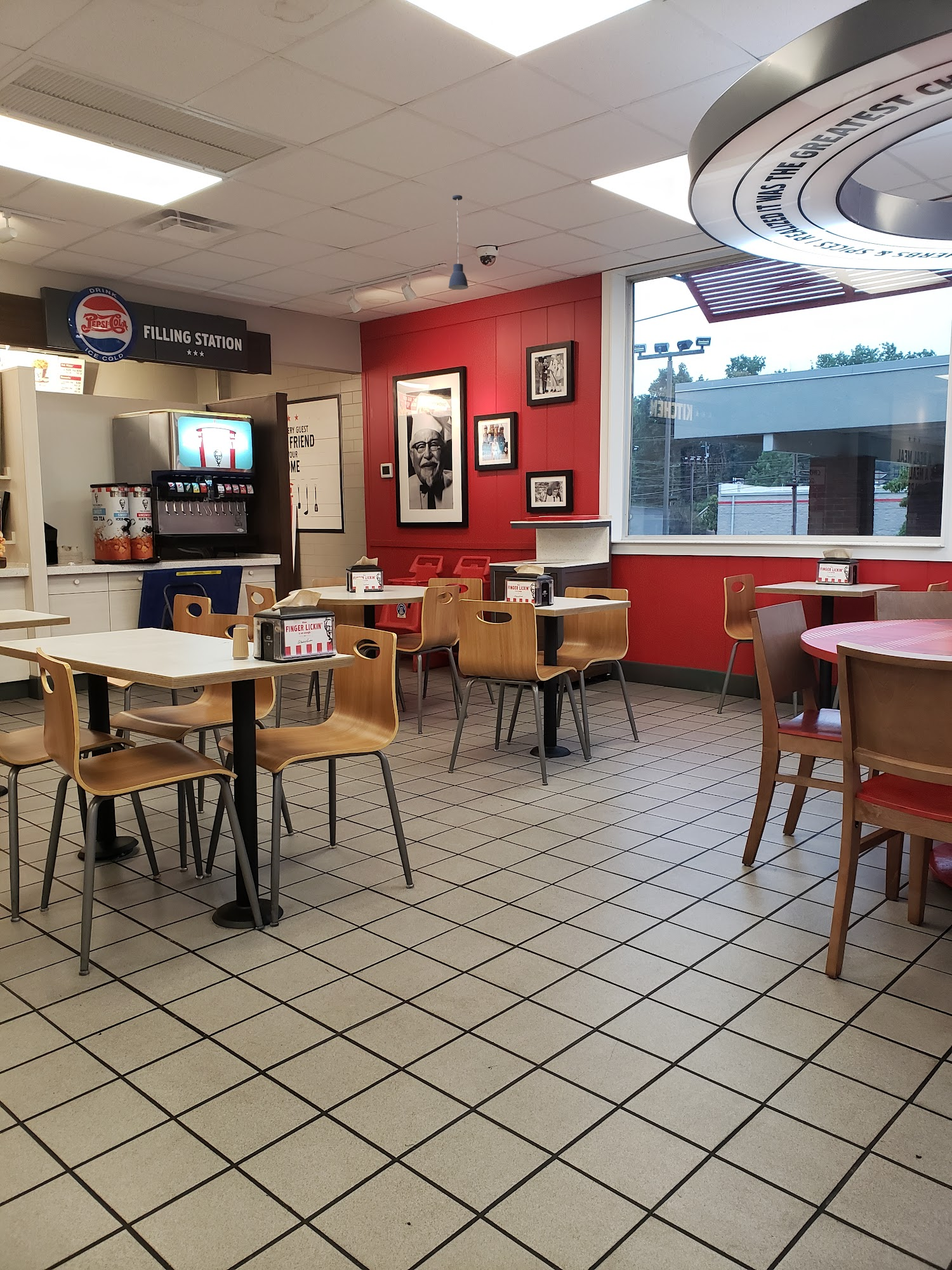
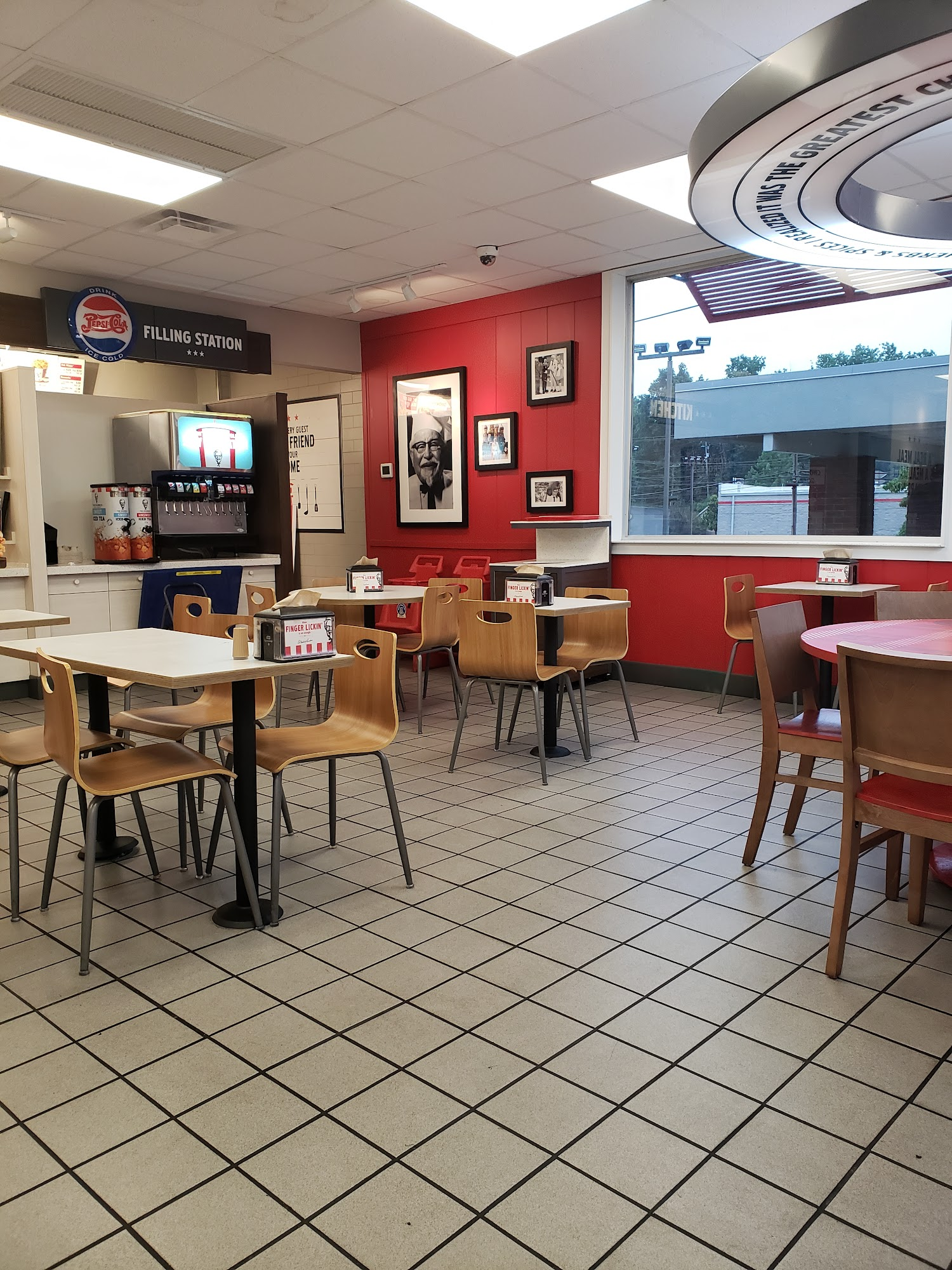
- pendant light (458, 242)
